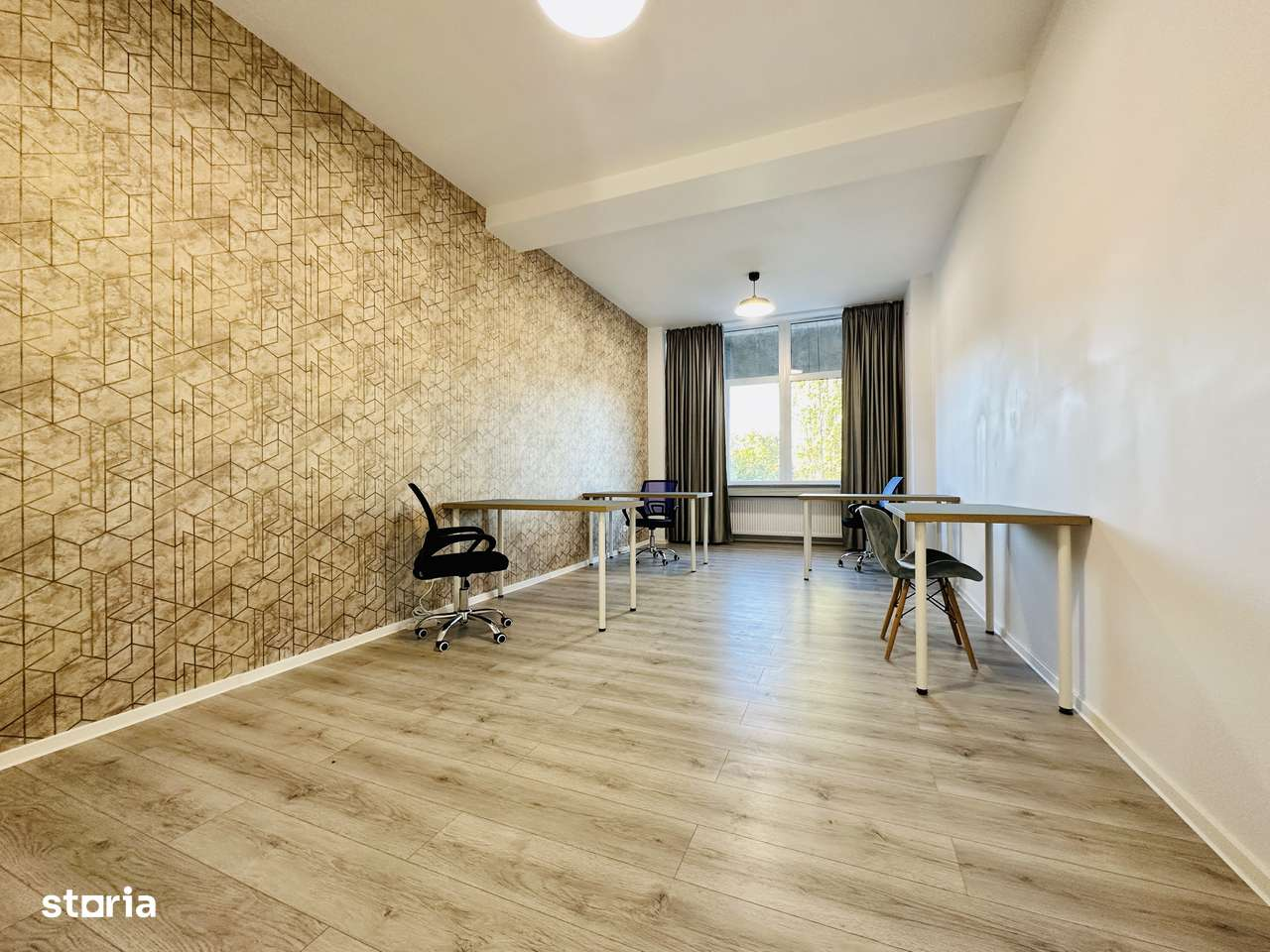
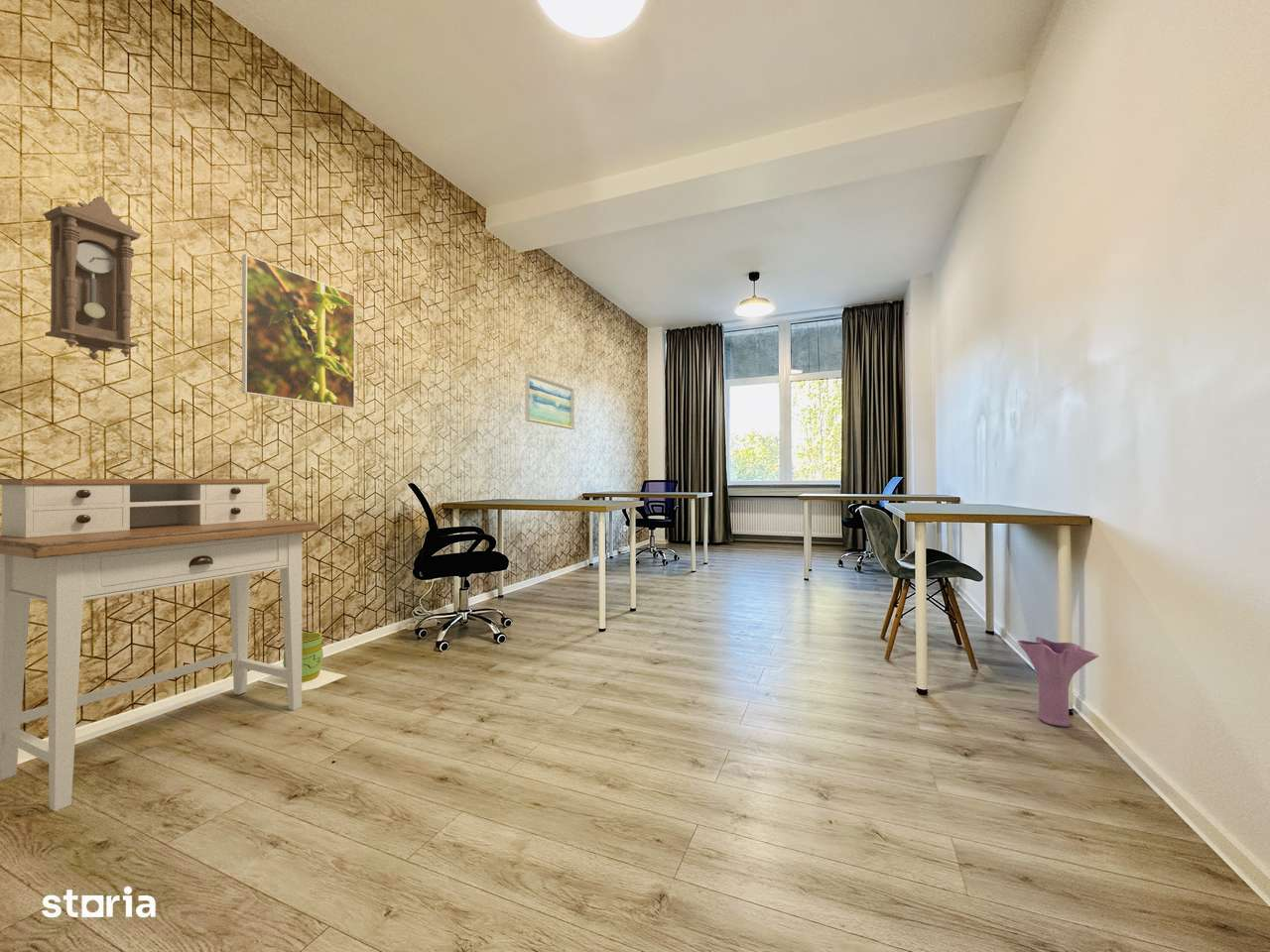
+ pendulum clock (93, 280)
+ wall art (551, 403)
+ trash can (303, 654)
+ vase (1054, 682)
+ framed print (304, 339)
+ desk (171, 586)
